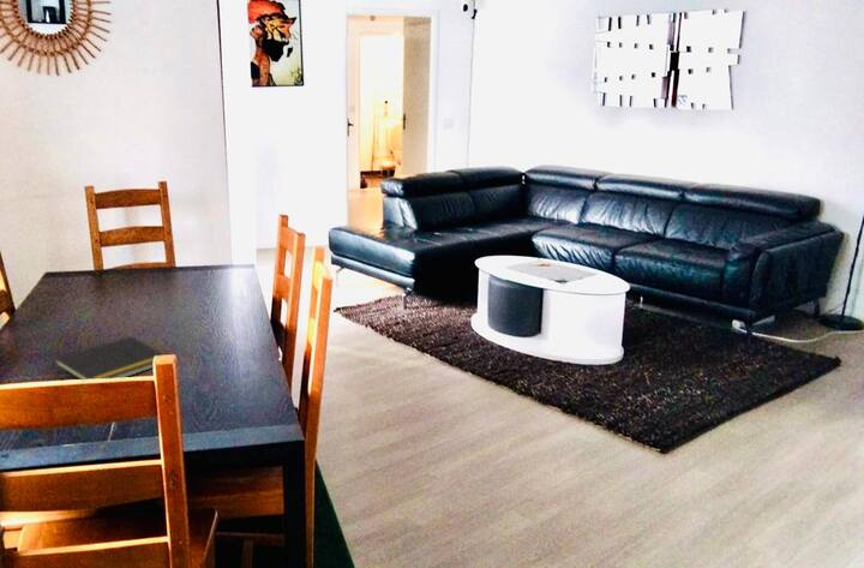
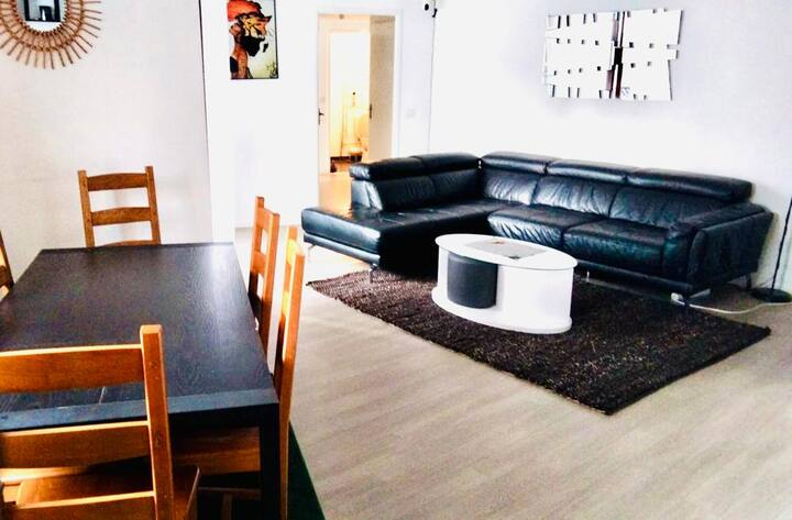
- notepad (113, 360)
